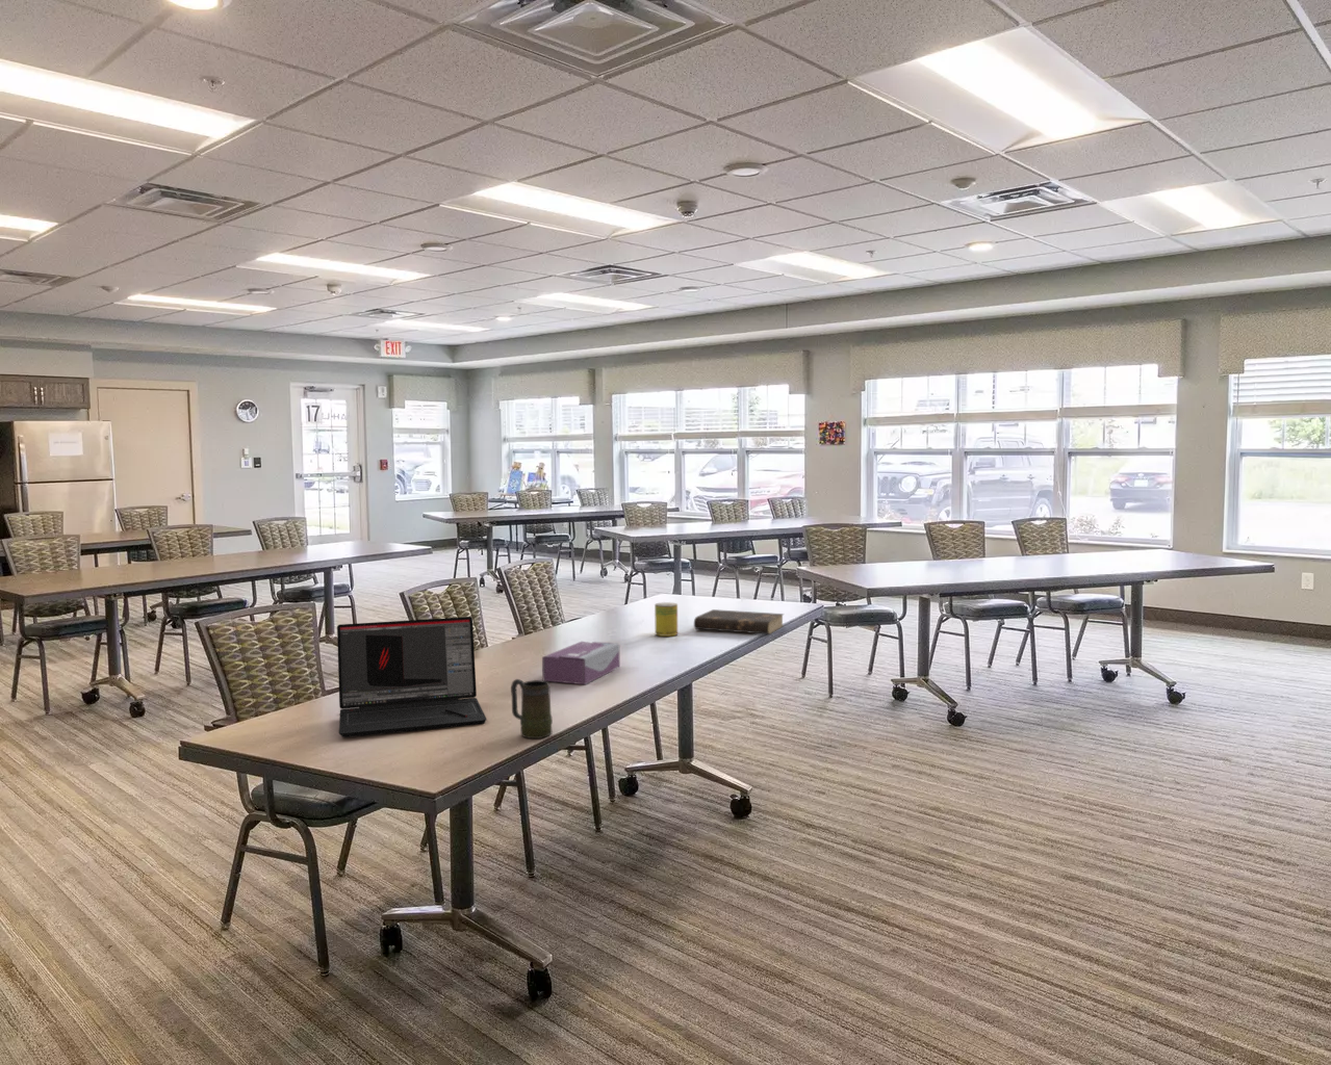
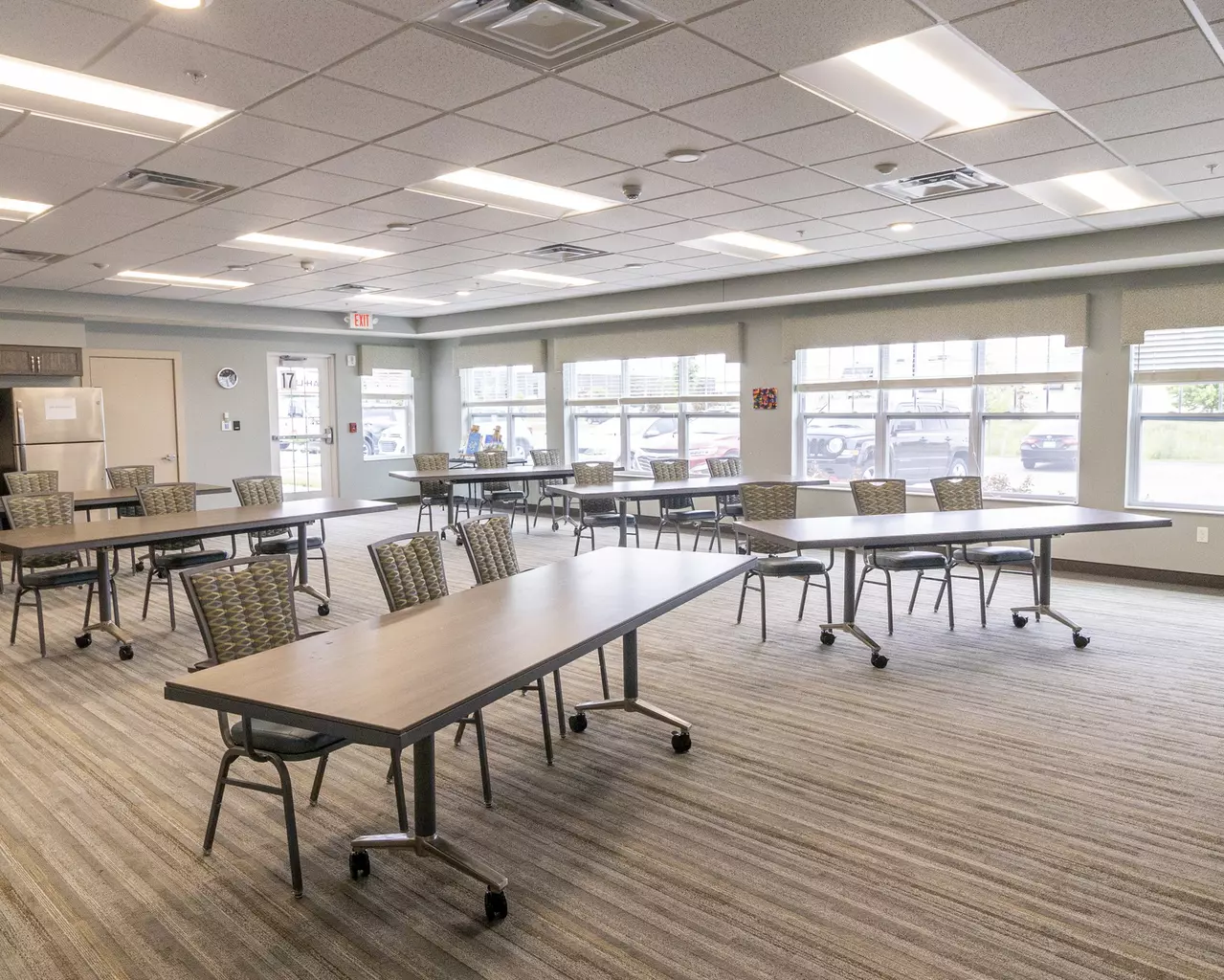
- laptop (410, 673)
- beverage can (666, 618)
- mug (530, 706)
- book (738, 622)
- tissue box (582, 661)
